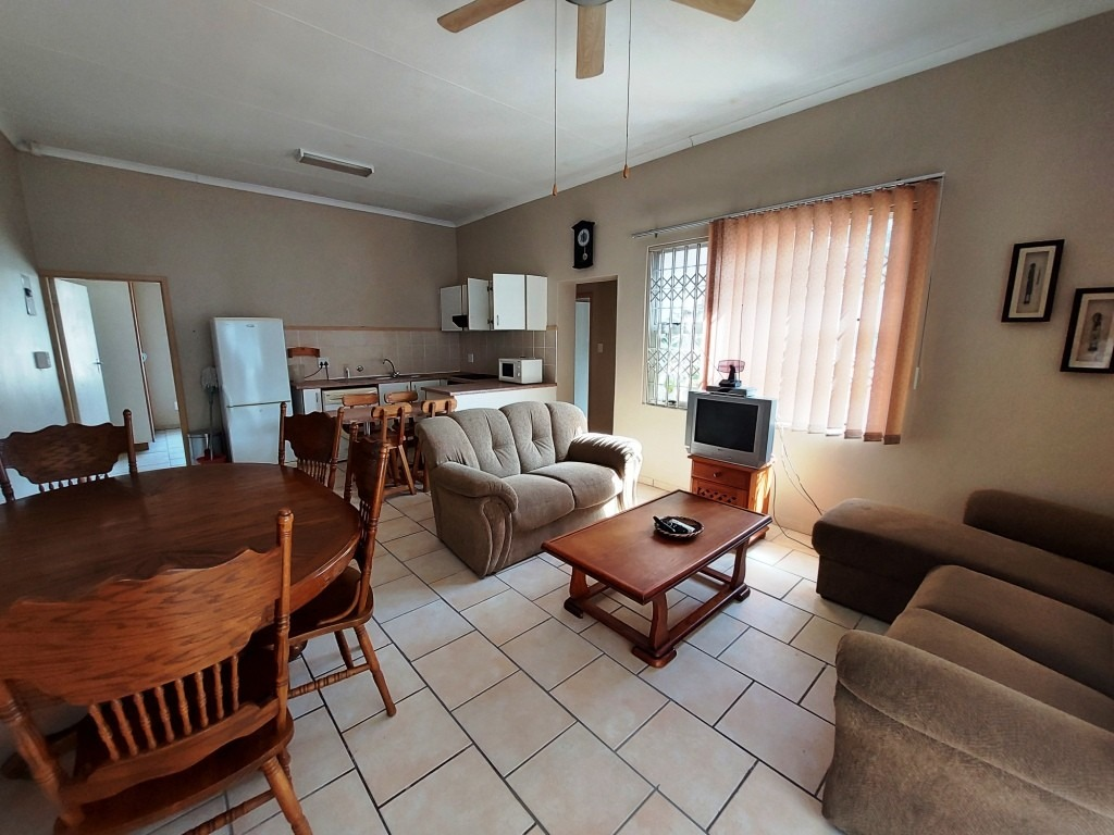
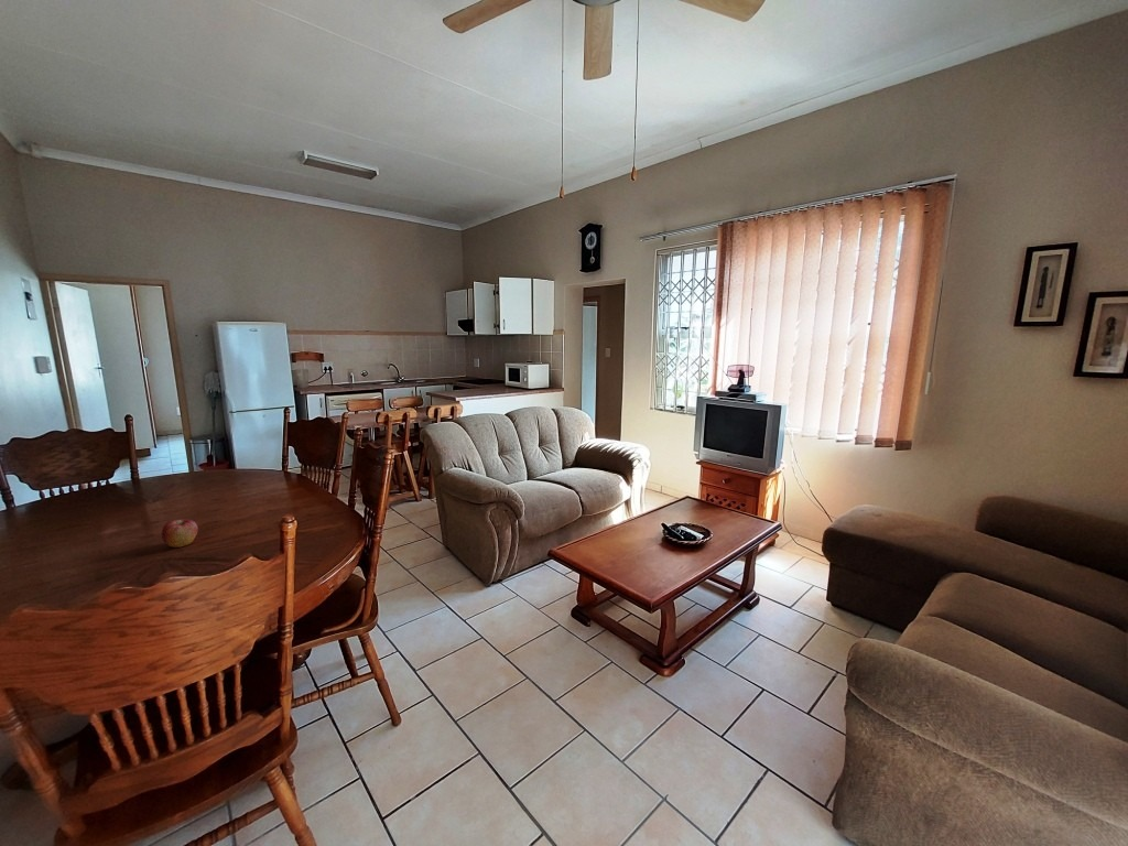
+ apple (180, 532)
